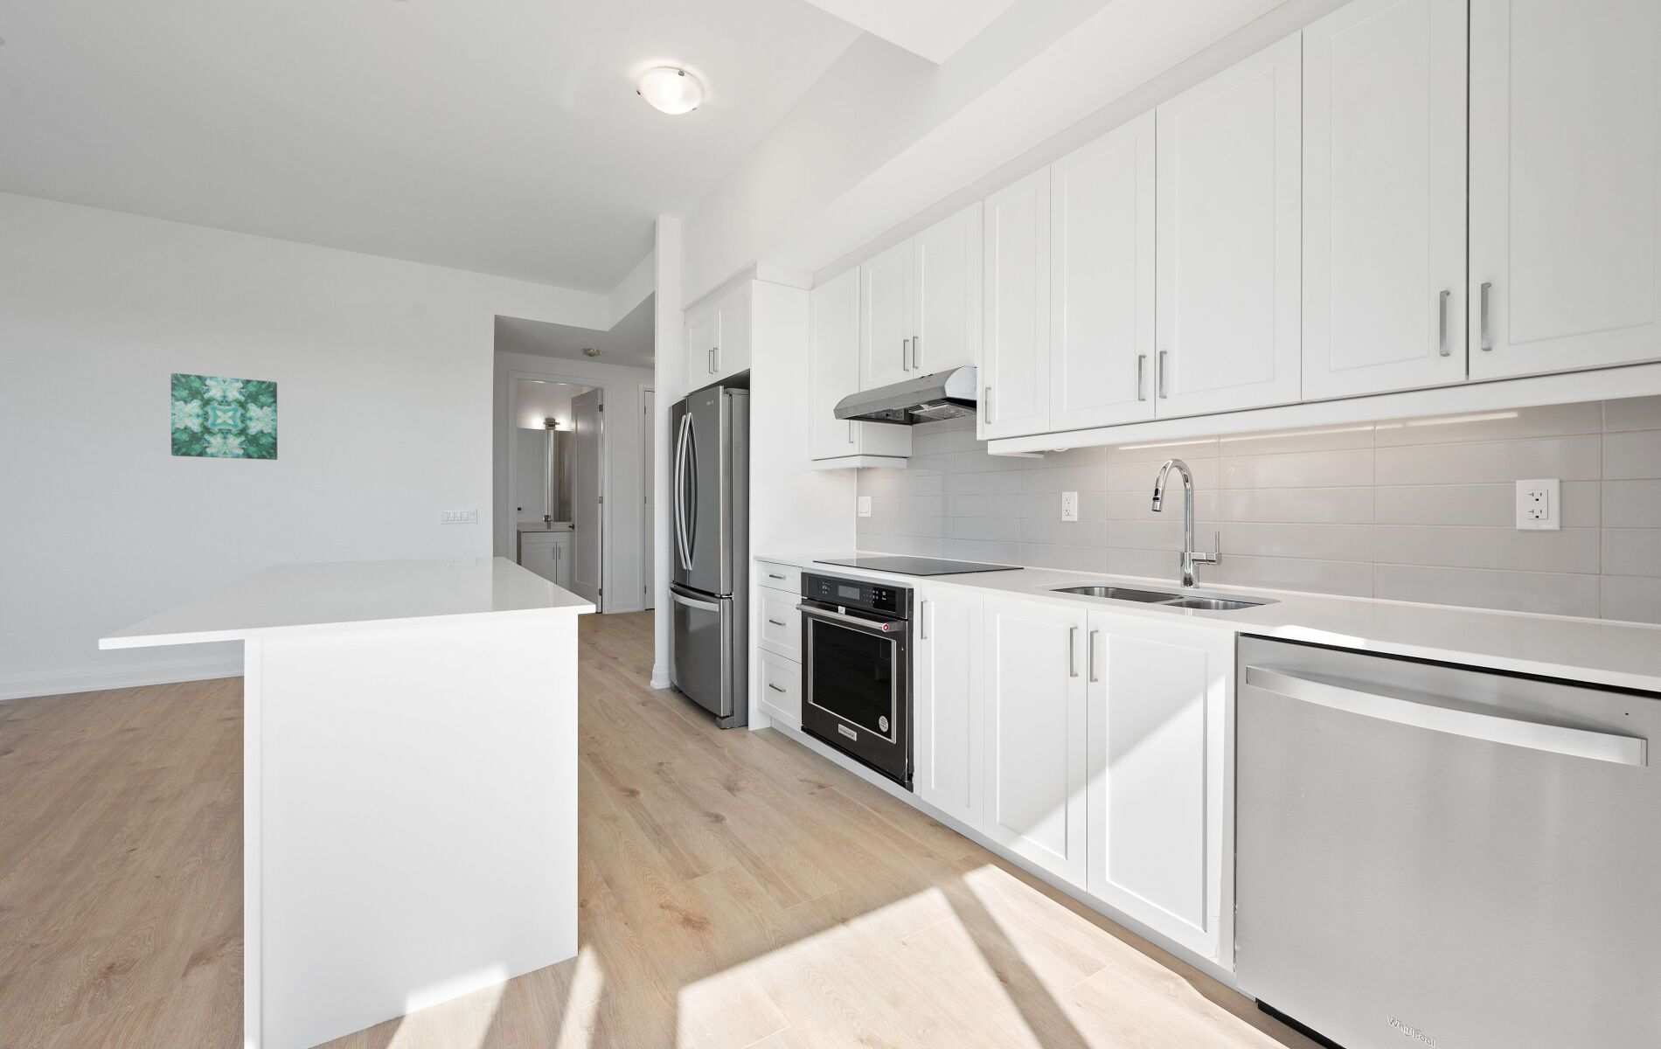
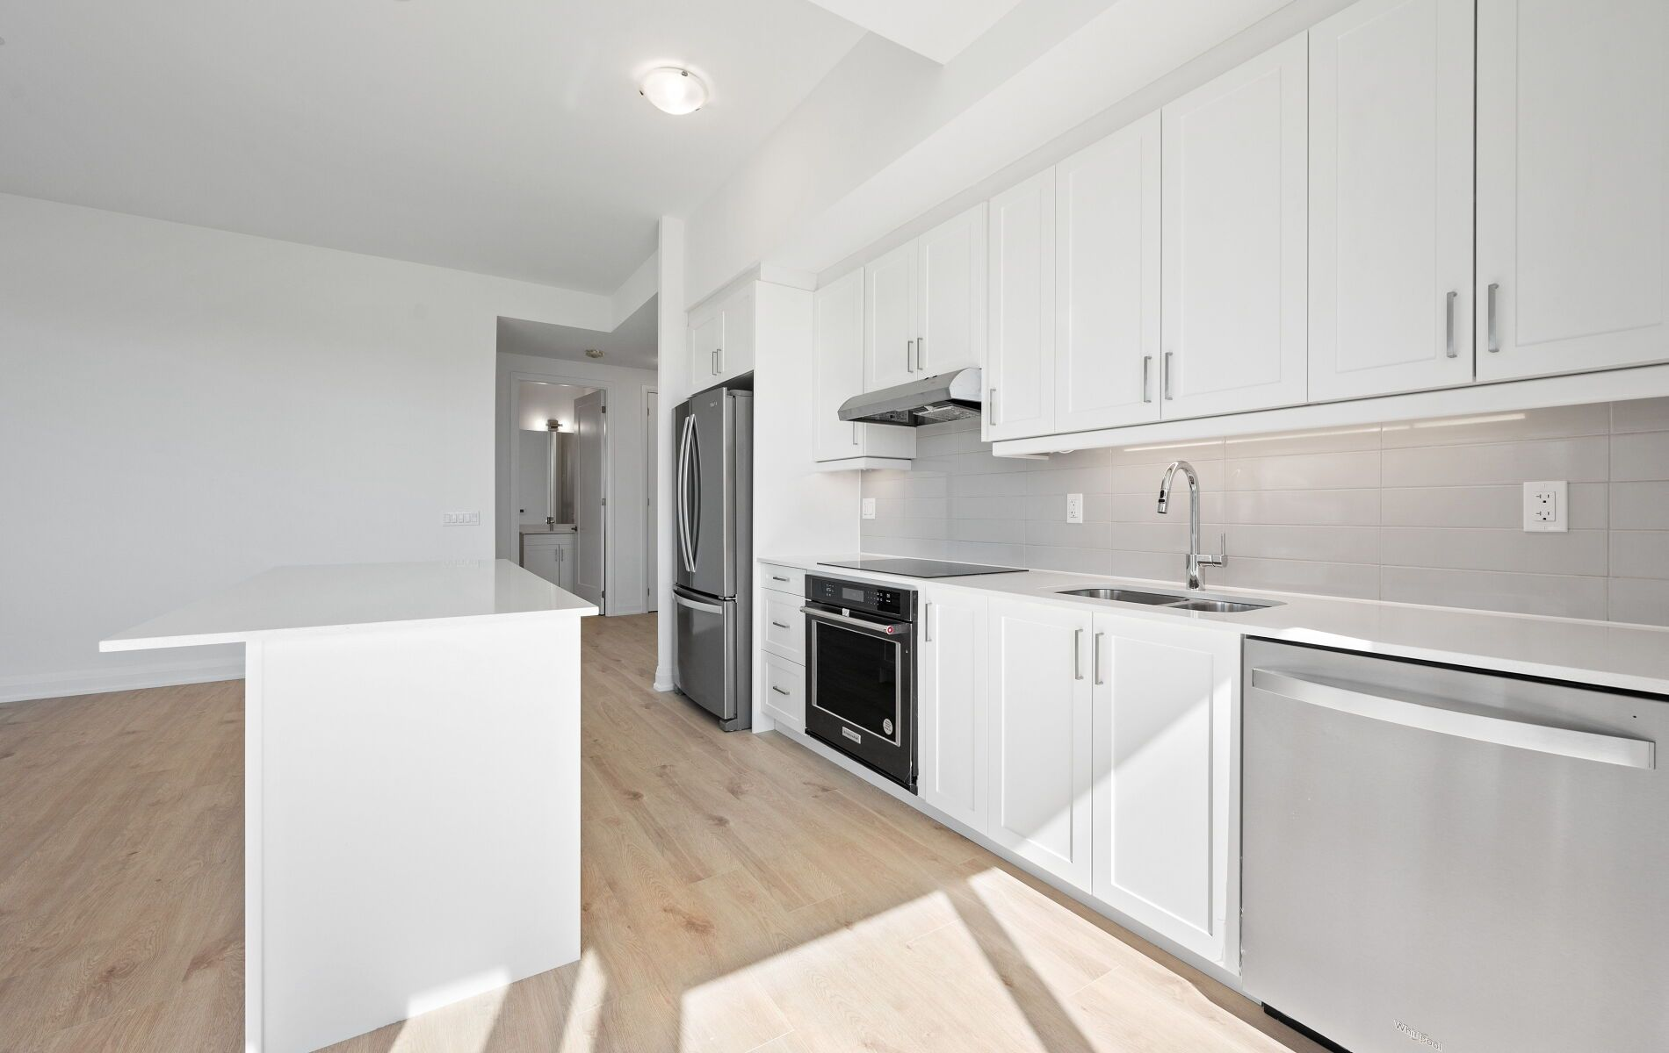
- wall art (226, 418)
